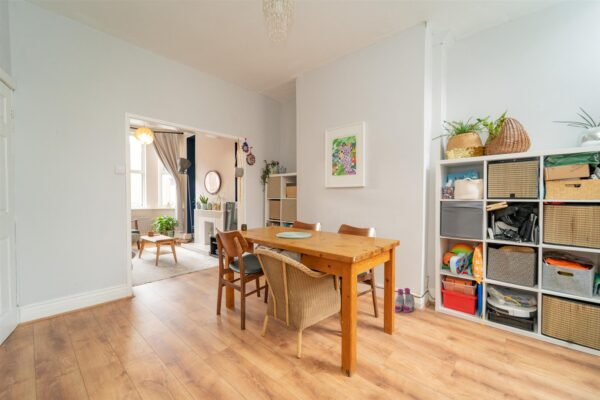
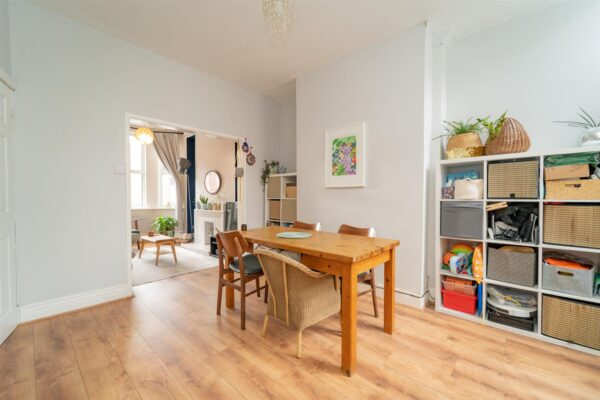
- boots (403, 298)
